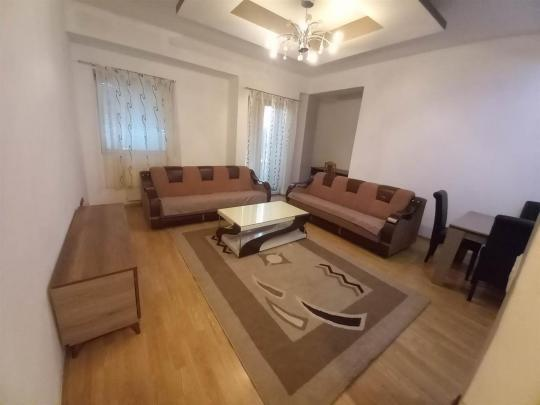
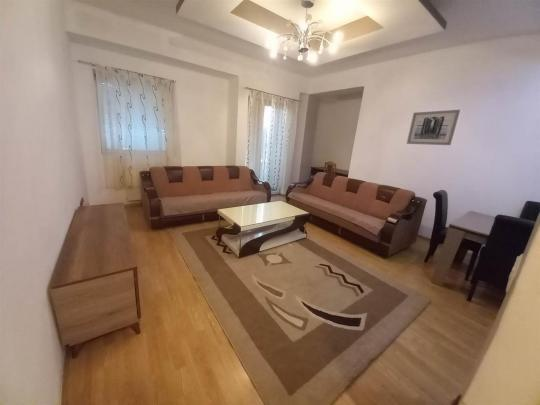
+ wall art (431, 128)
